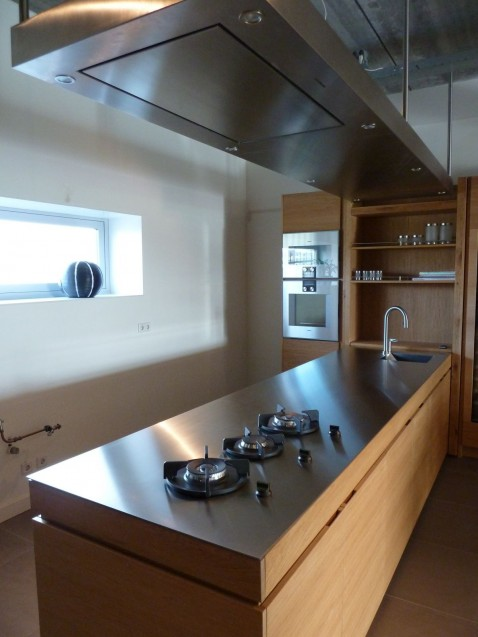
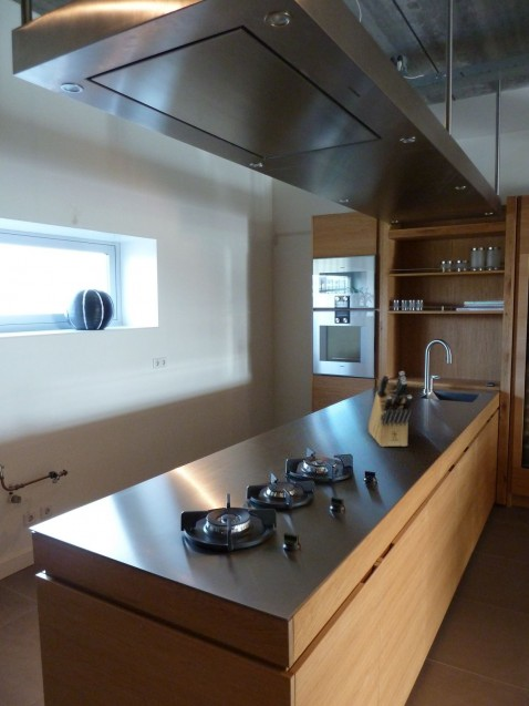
+ knife block (388, 405)
